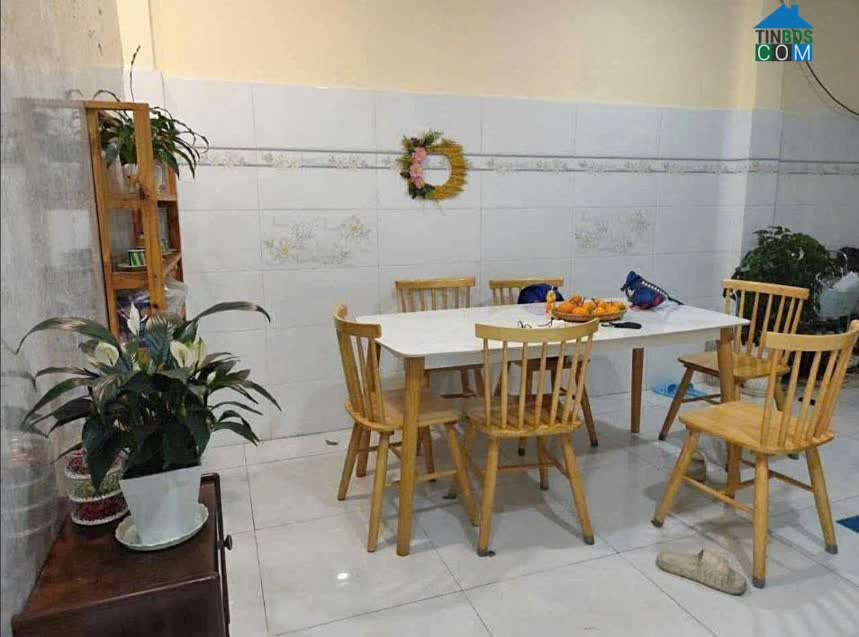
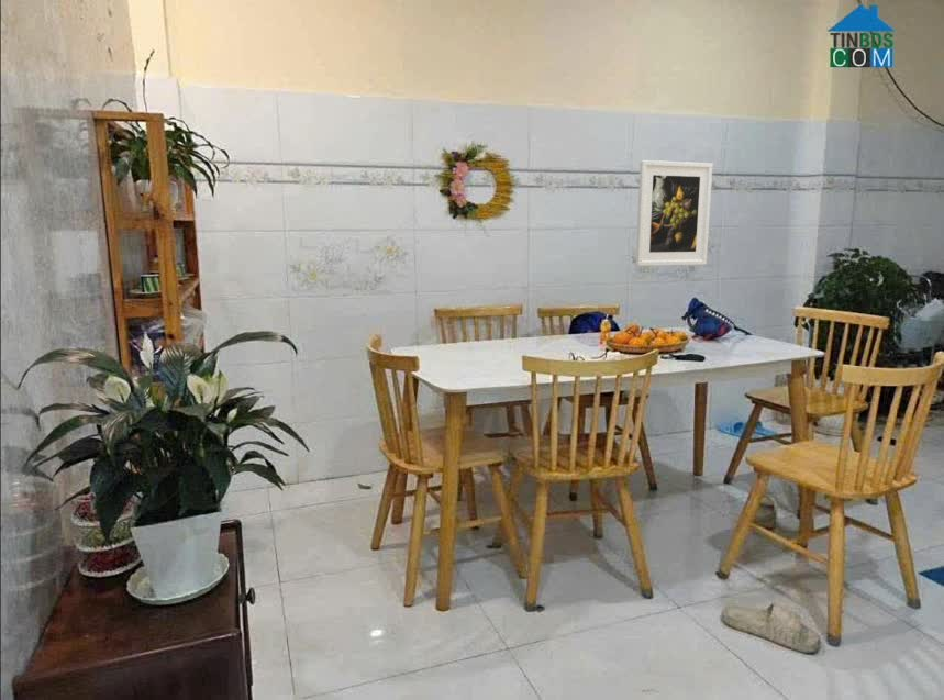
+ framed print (674, 214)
